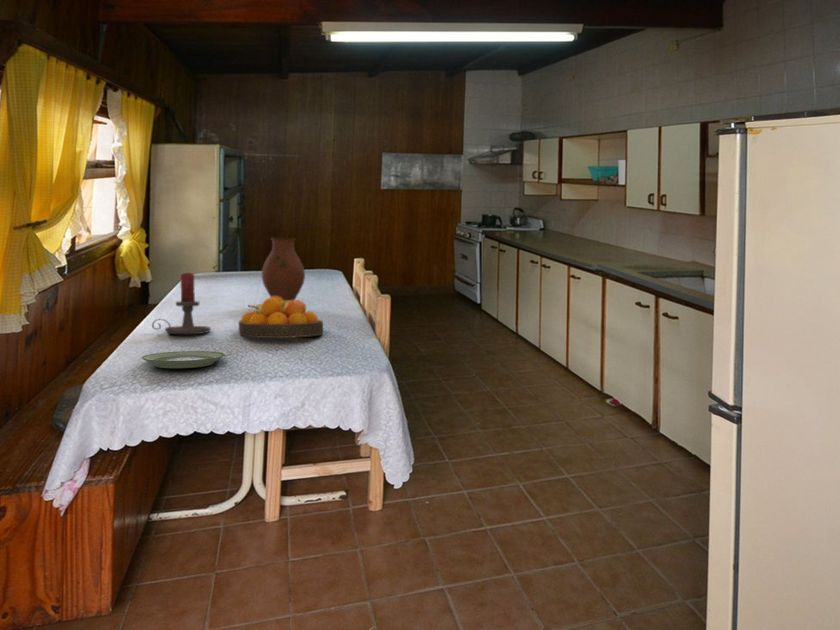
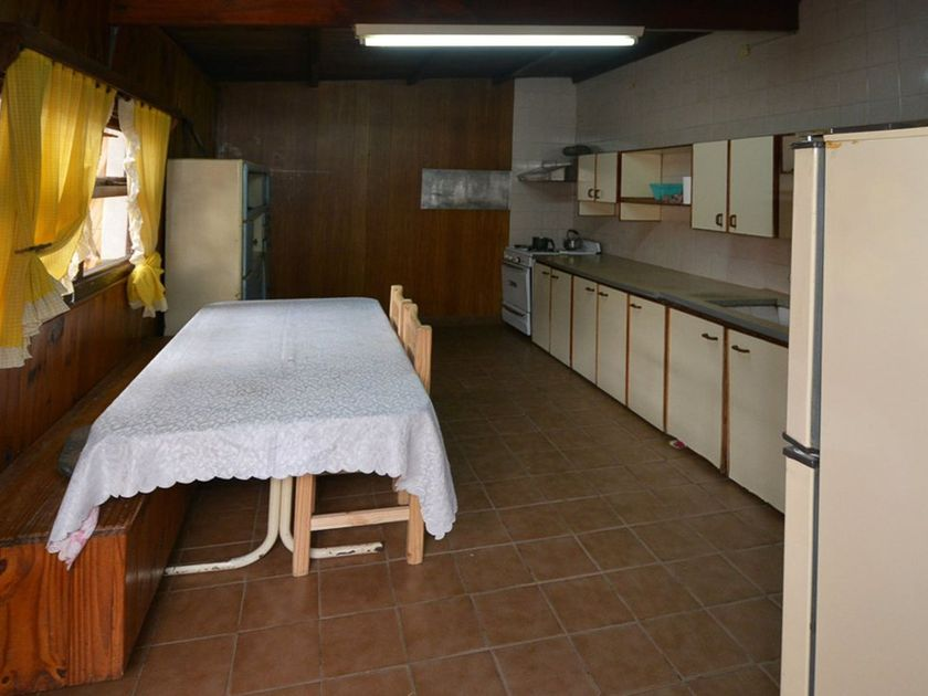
- fruit bowl (281, 315)
- vase (283, 274)
- candle holder (181, 302)
- plate (184, 360)
